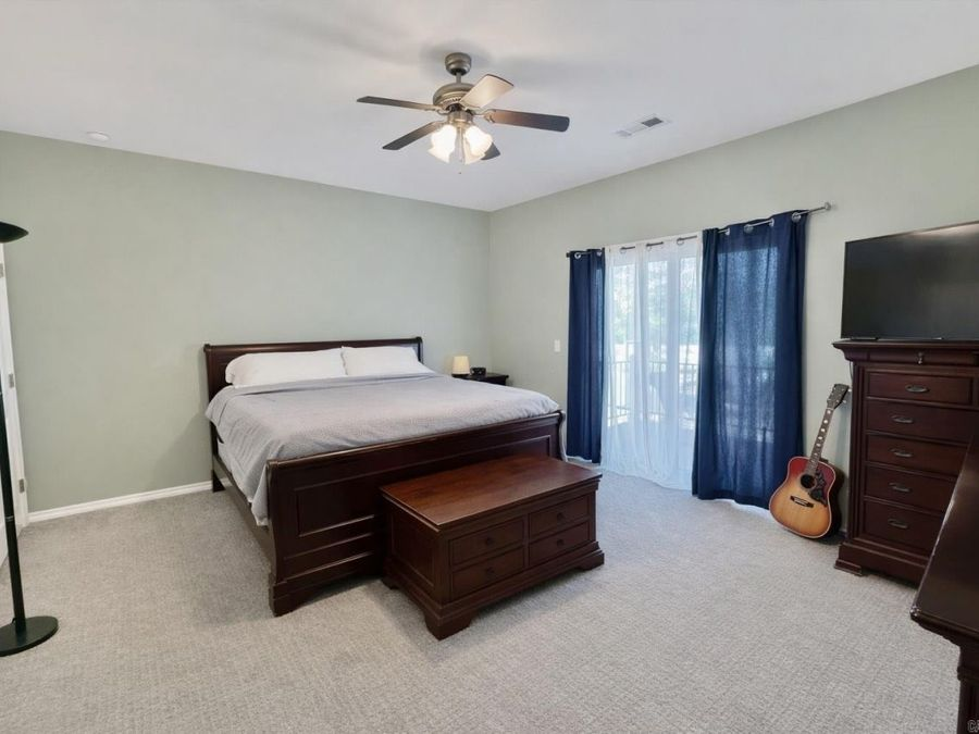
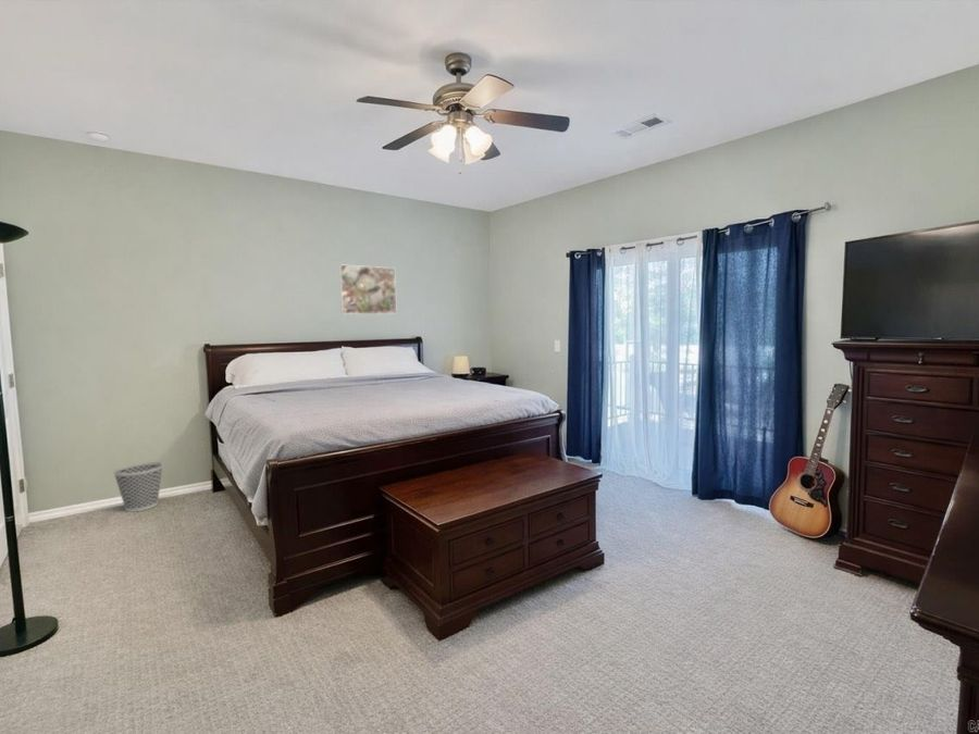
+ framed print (369, 290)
+ wastebasket (139, 487)
